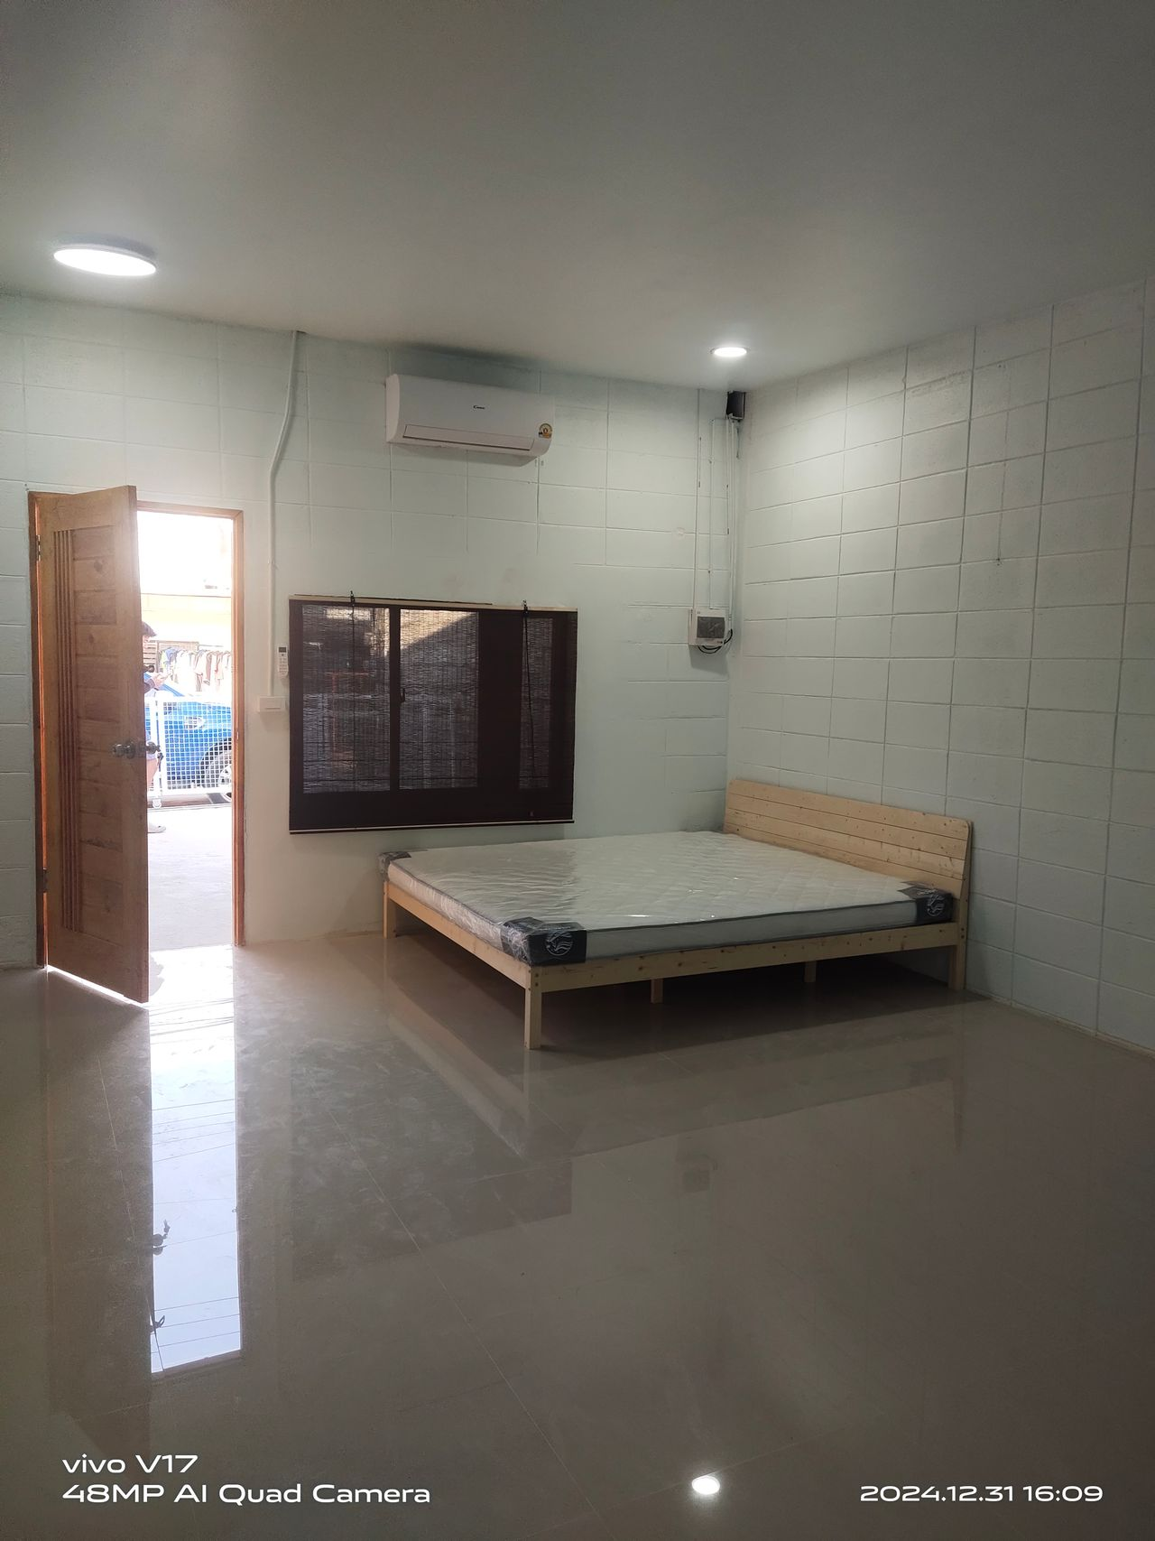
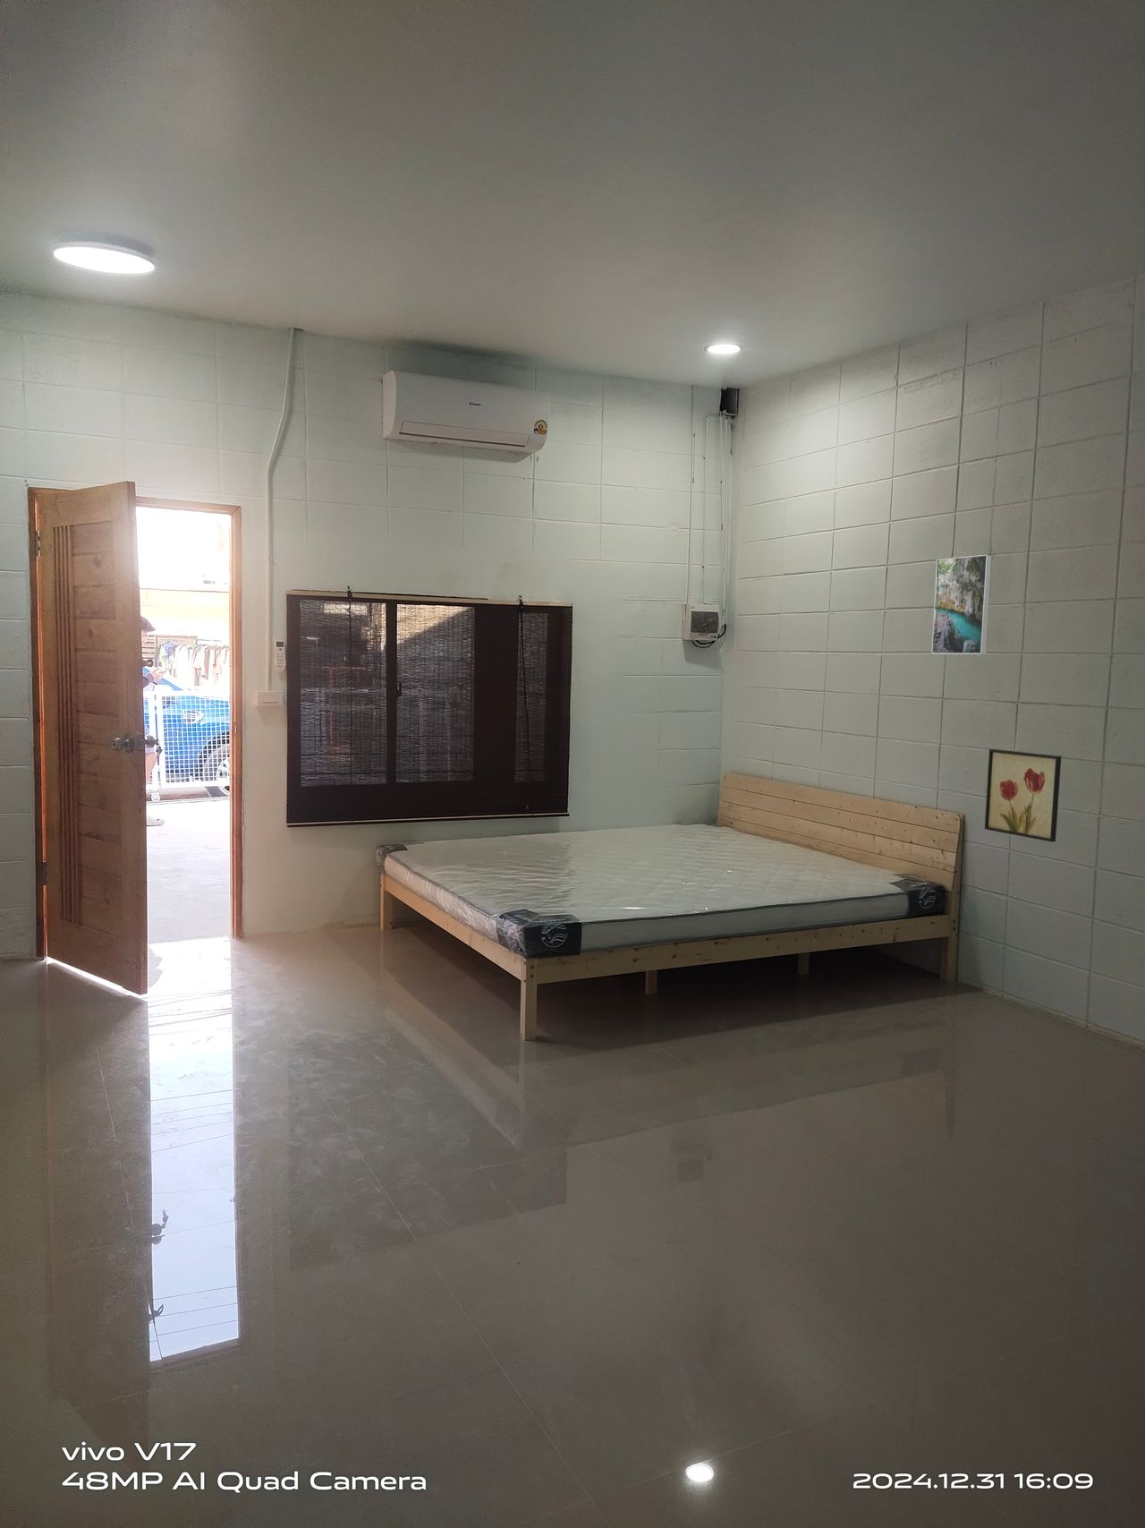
+ wall art (1022, 794)
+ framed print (961, 605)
